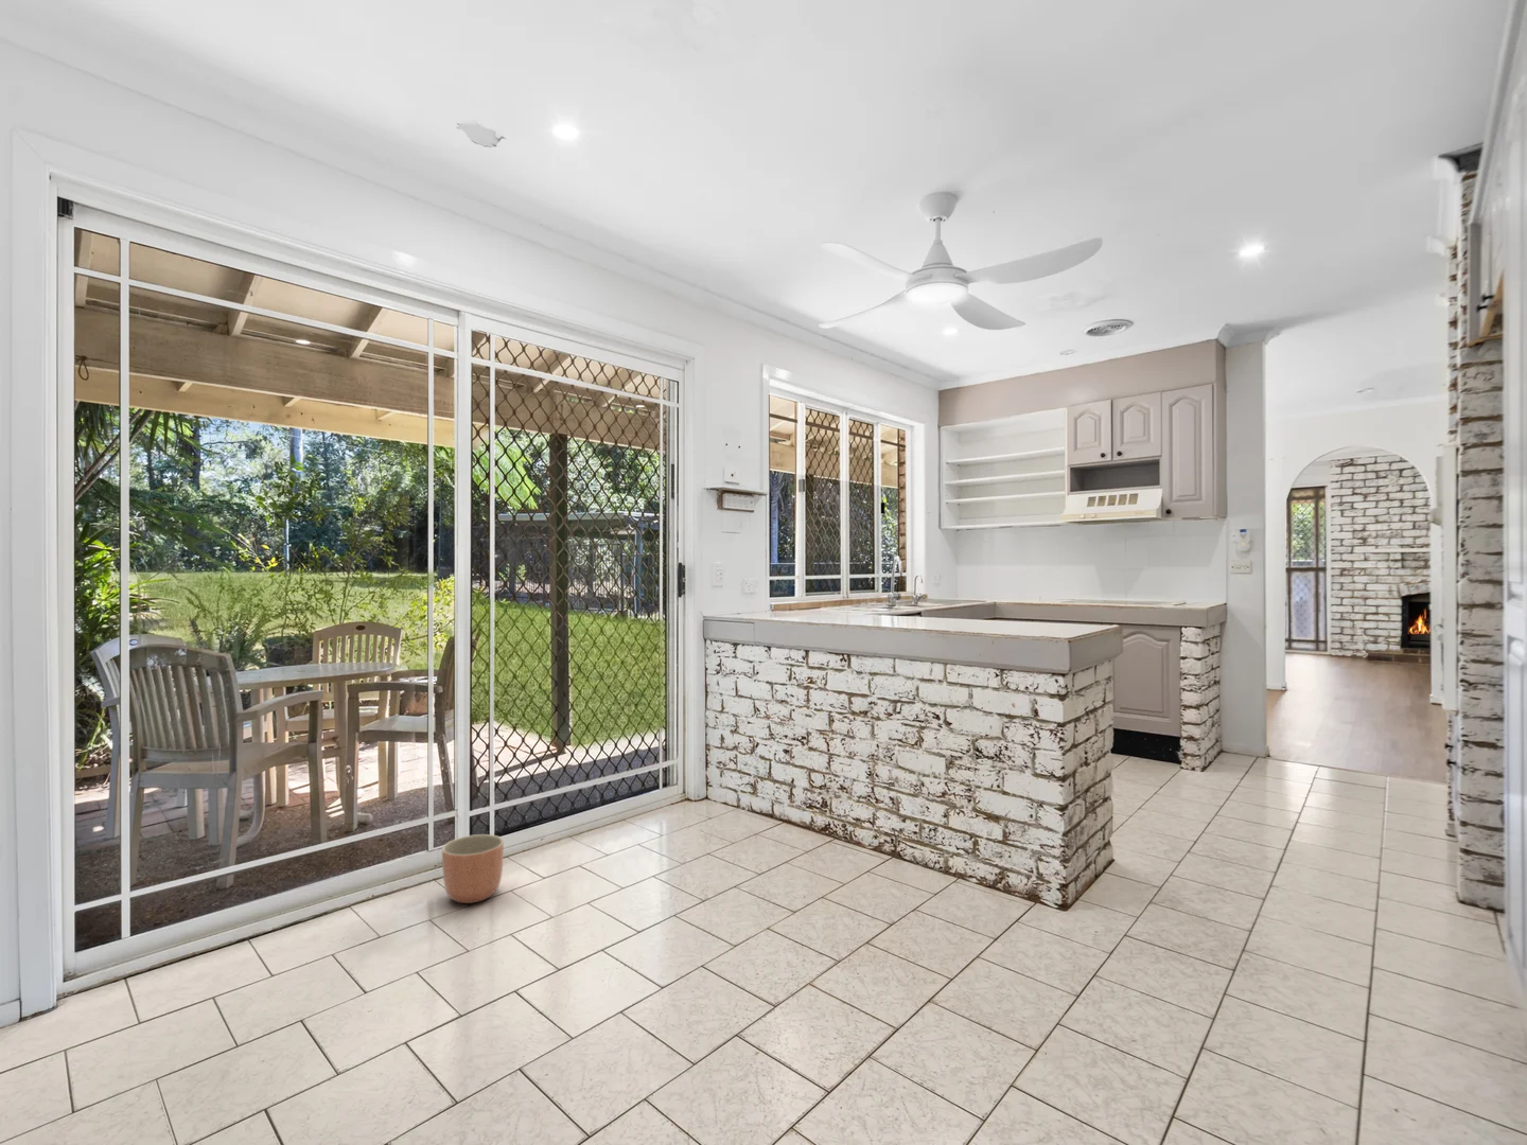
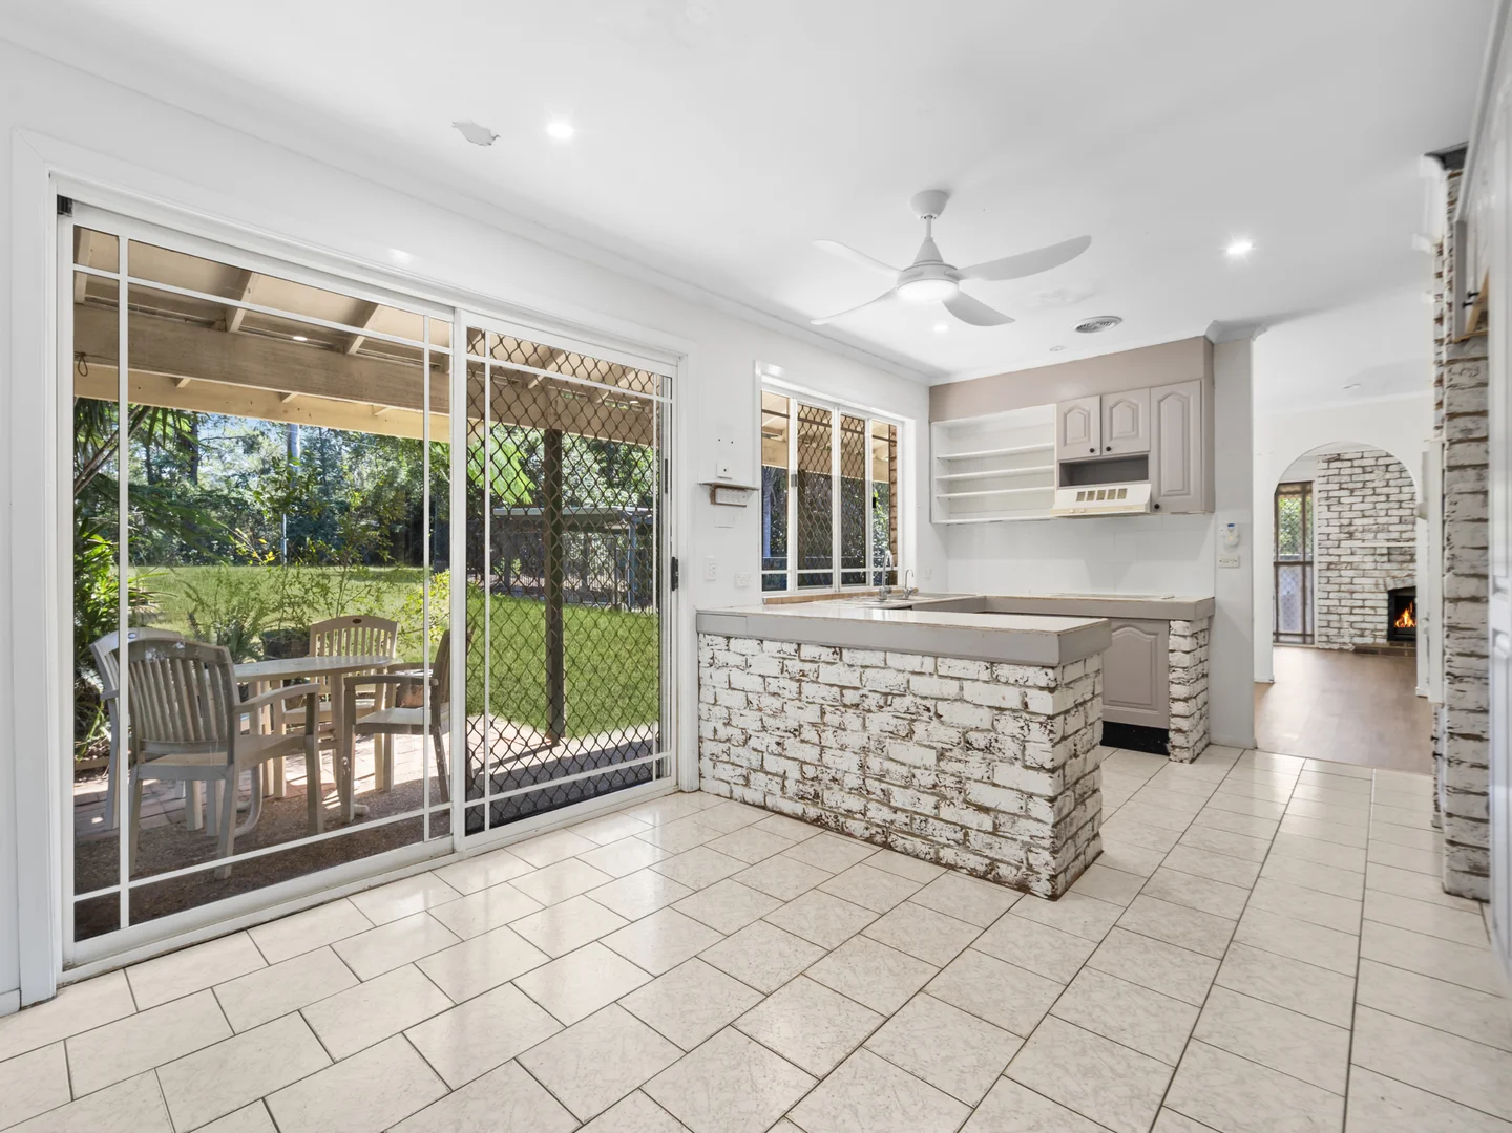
- planter (473, 871)
